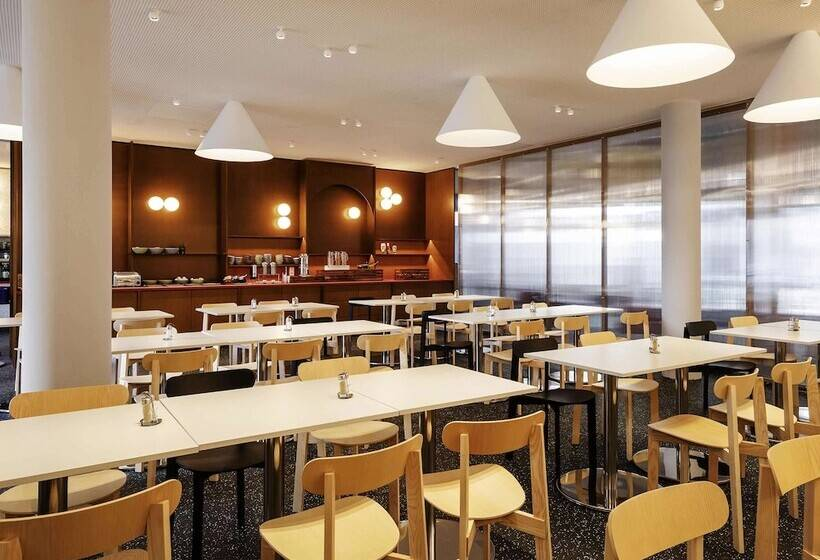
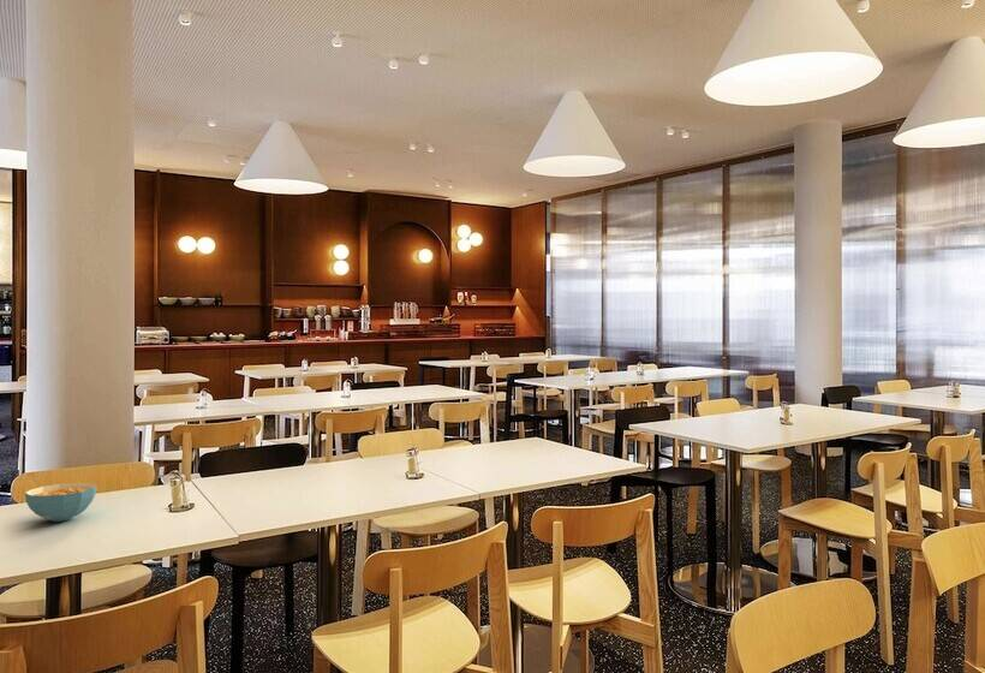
+ cereal bowl (61, 504)
